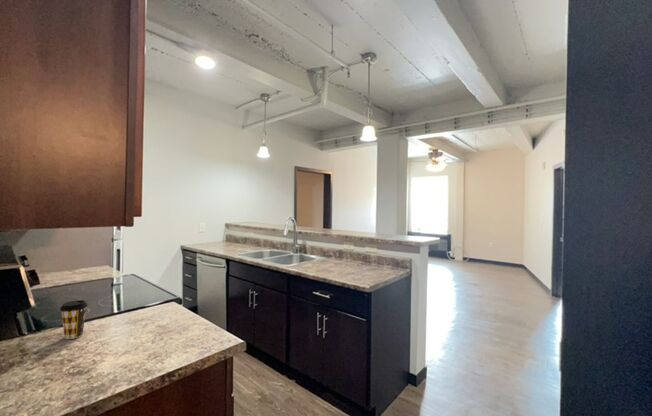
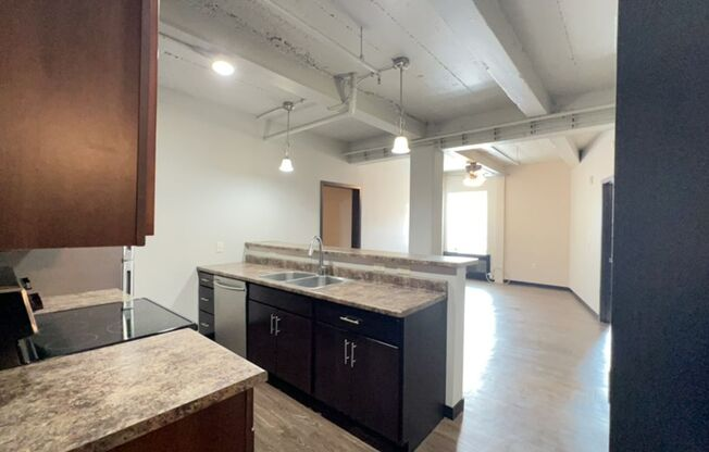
- coffee cup (73, 319)
